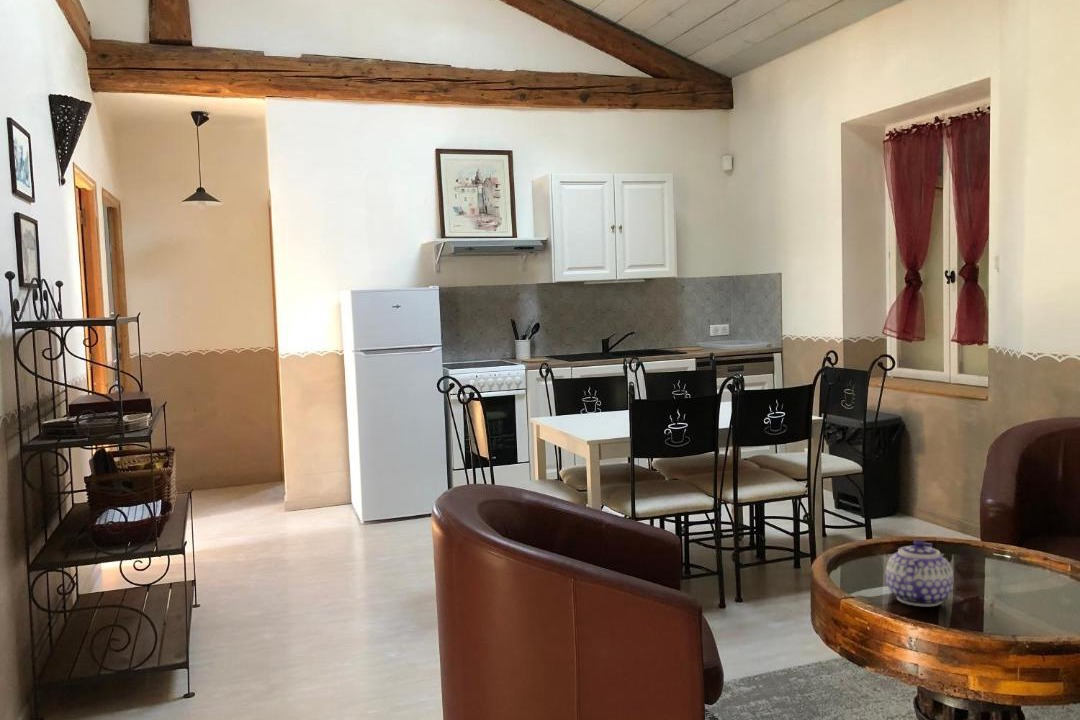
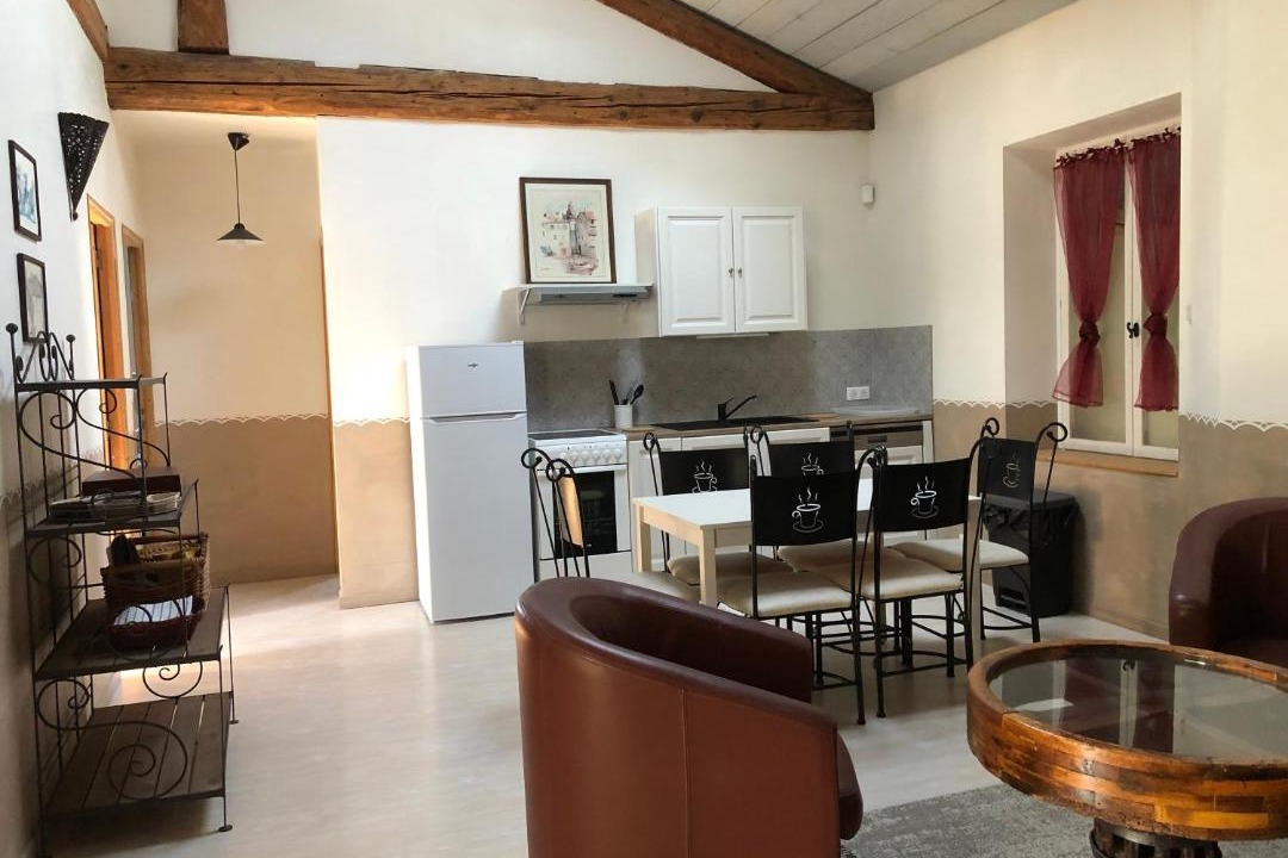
- teapot (919, 569)
